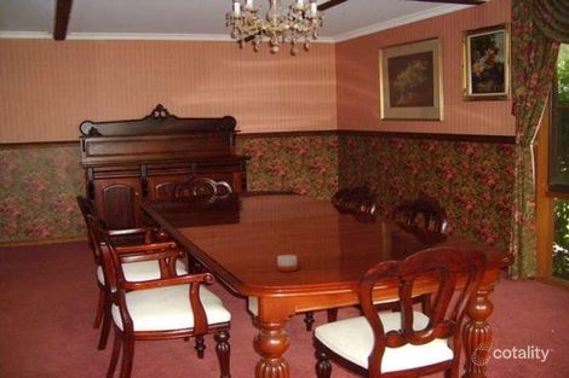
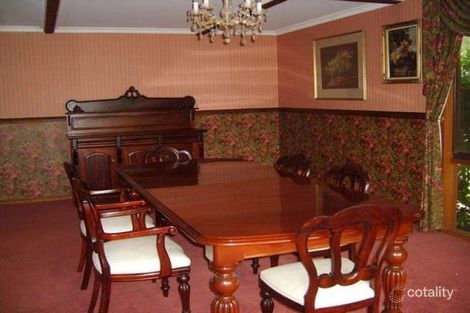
- candle (287, 256)
